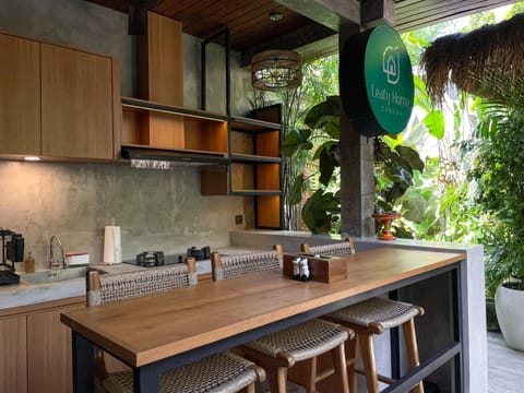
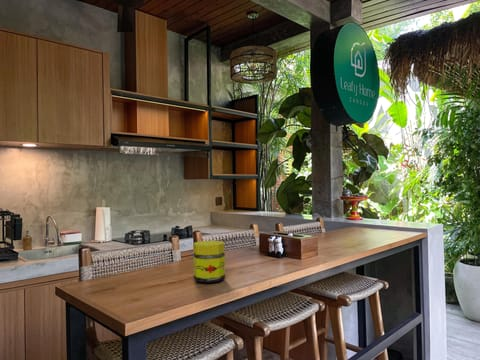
+ jar (209, 261)
